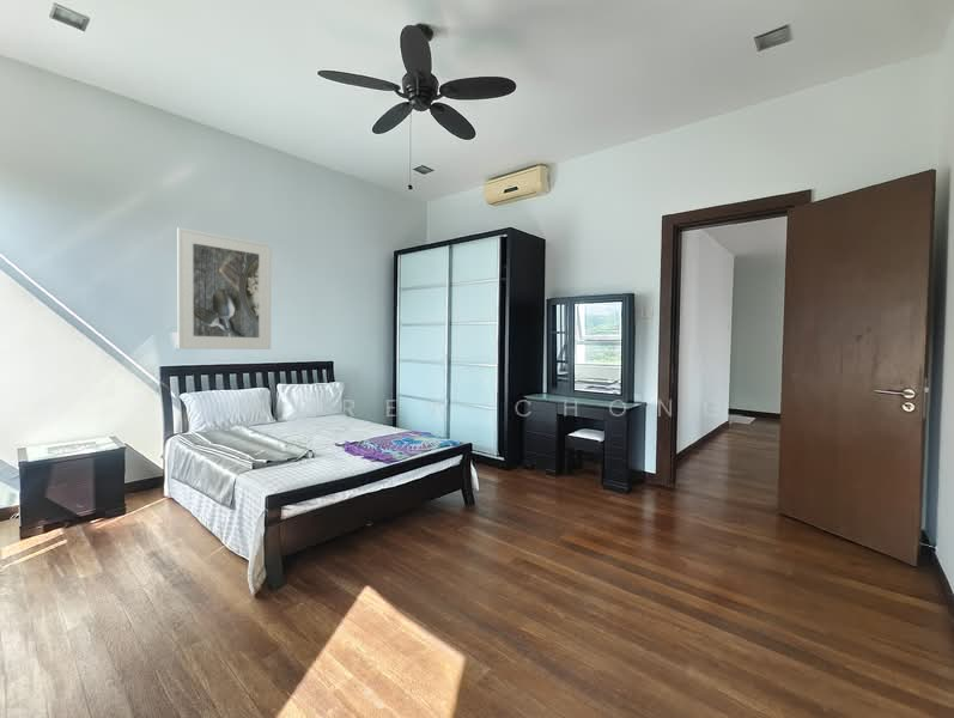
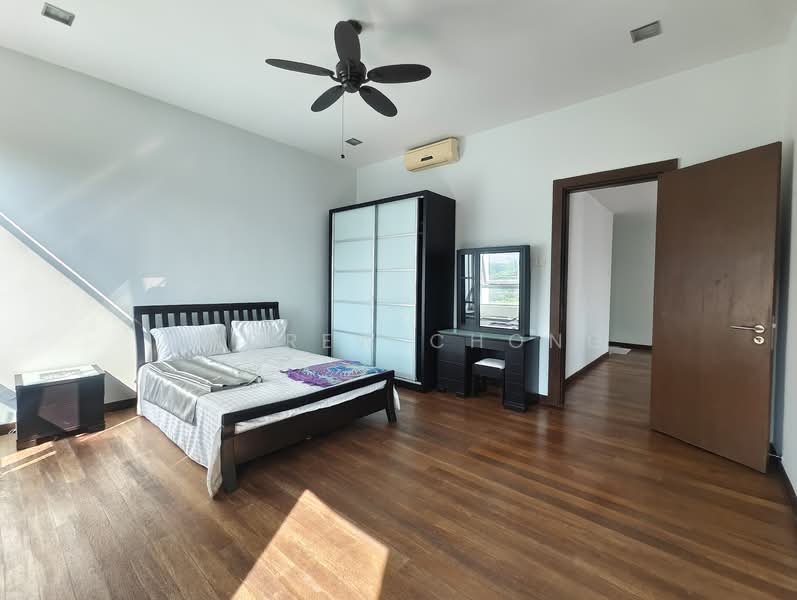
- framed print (227, 292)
